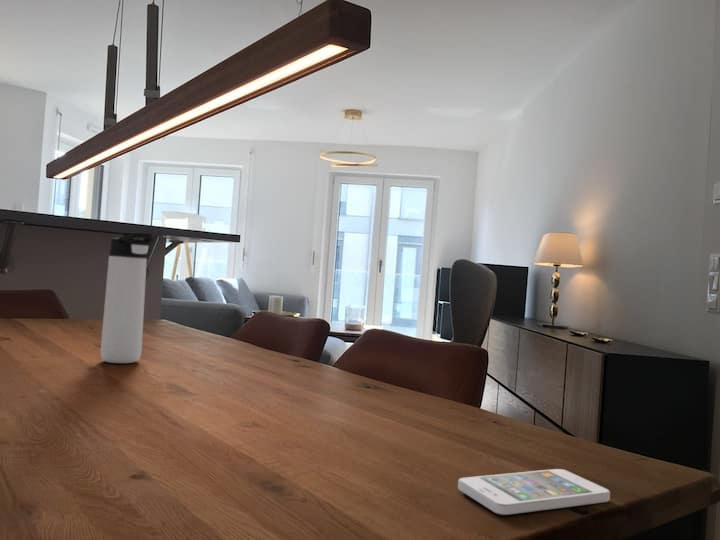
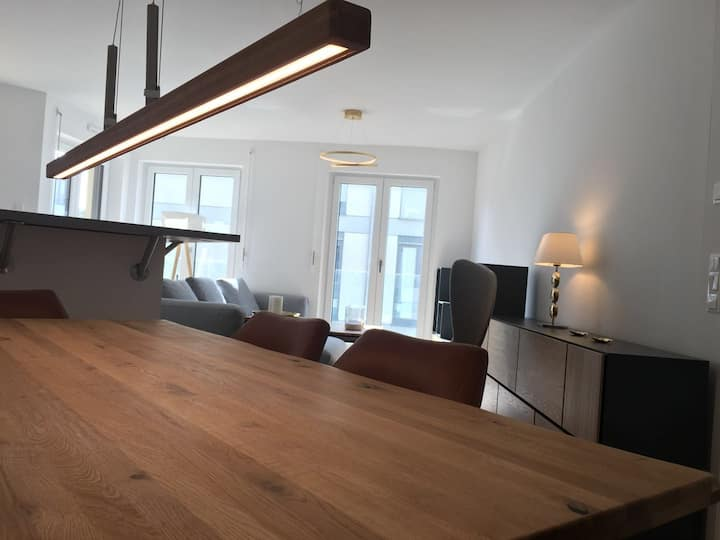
- smartphone (533, 489)
- thermos bottle (129, 297)
